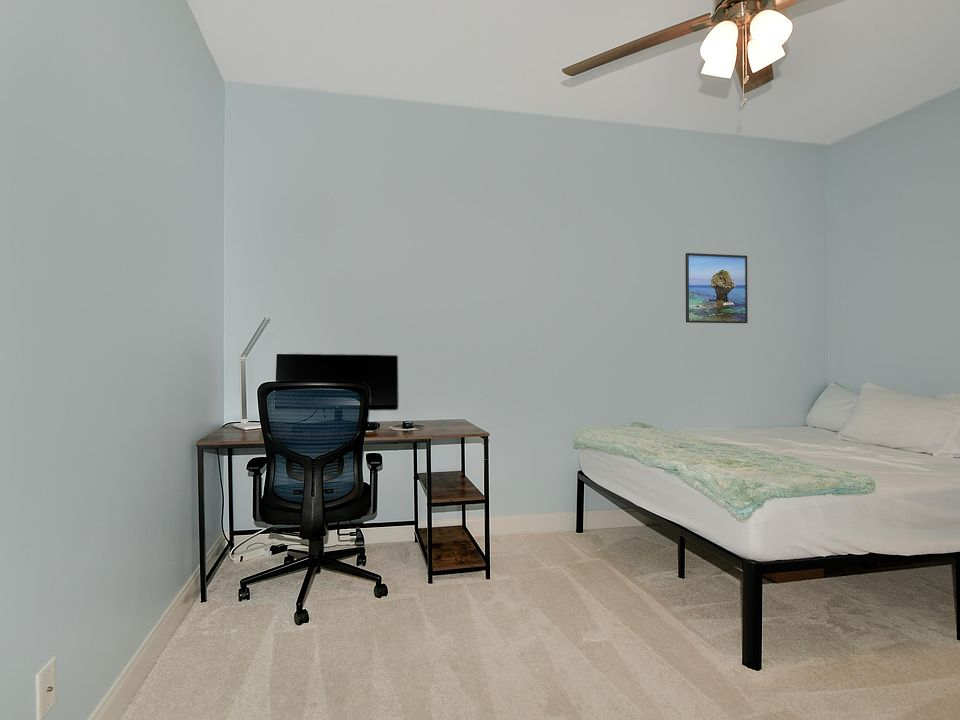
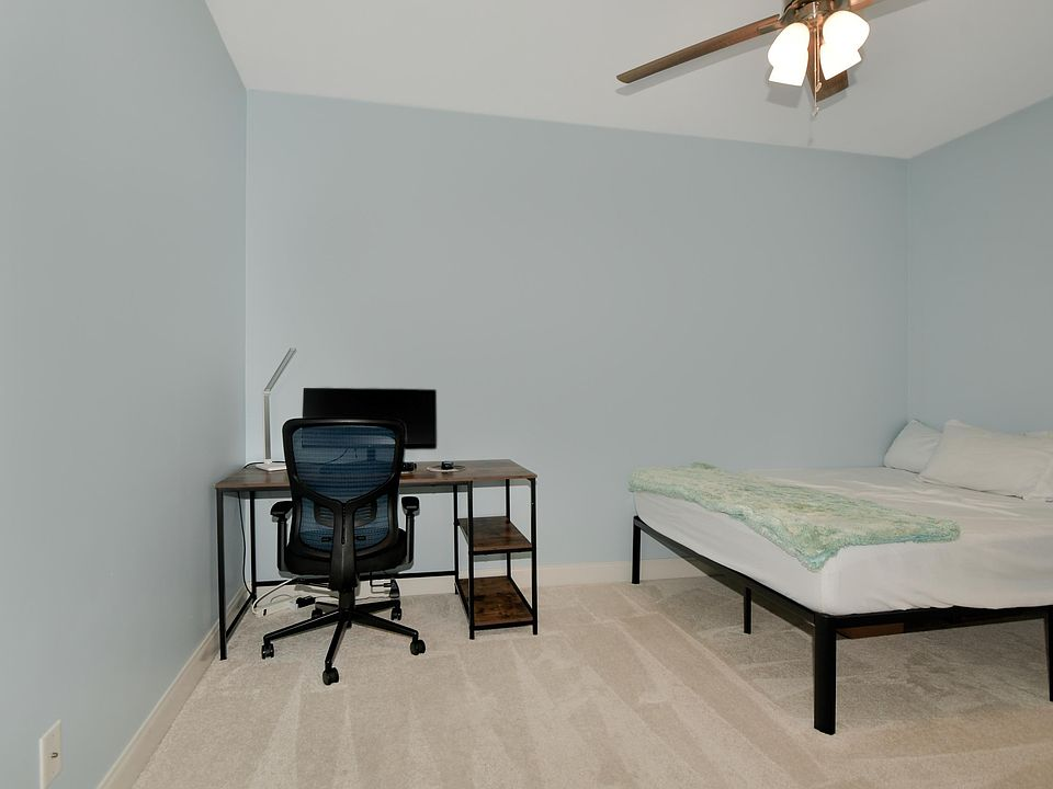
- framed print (716, 288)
